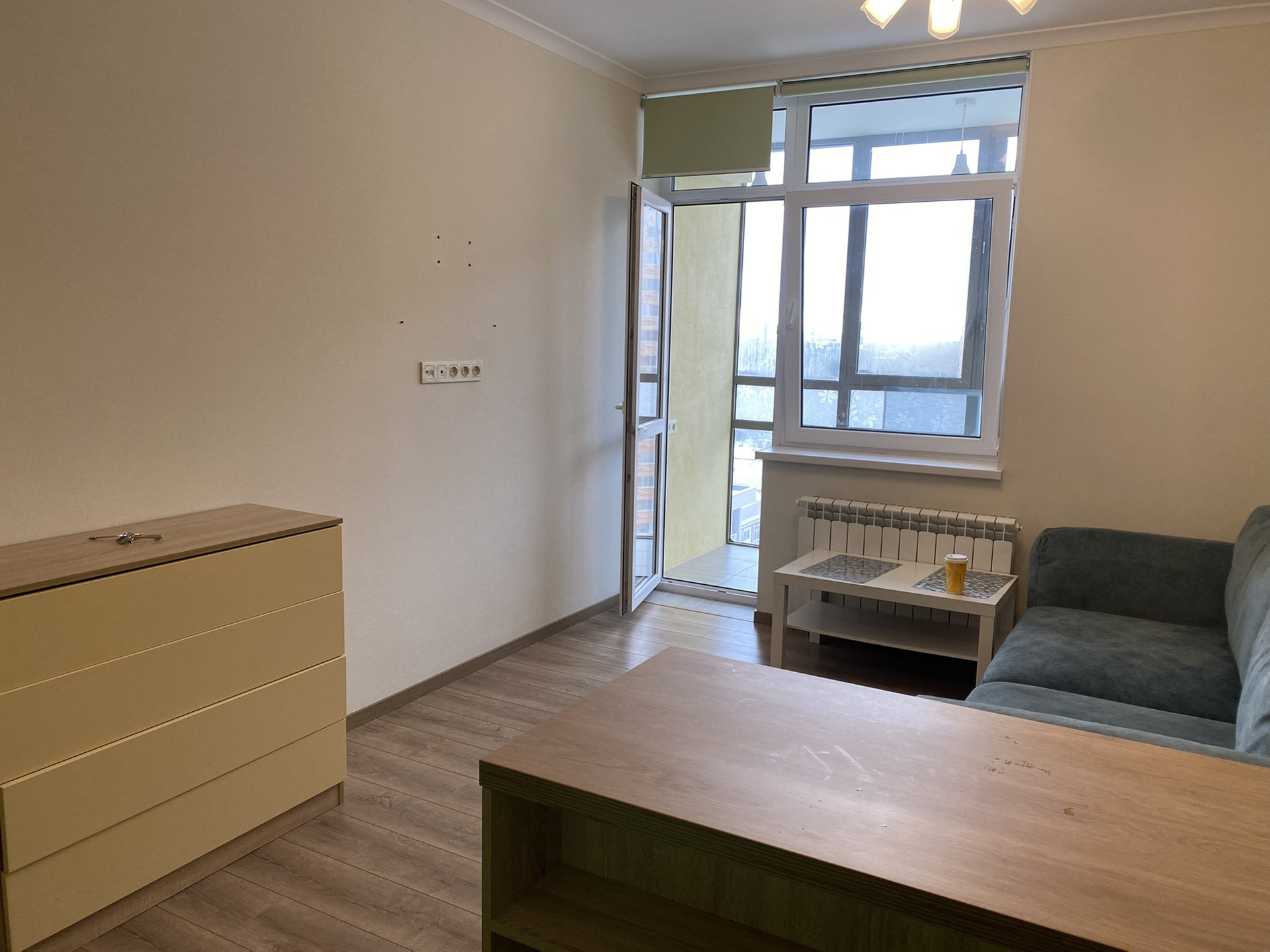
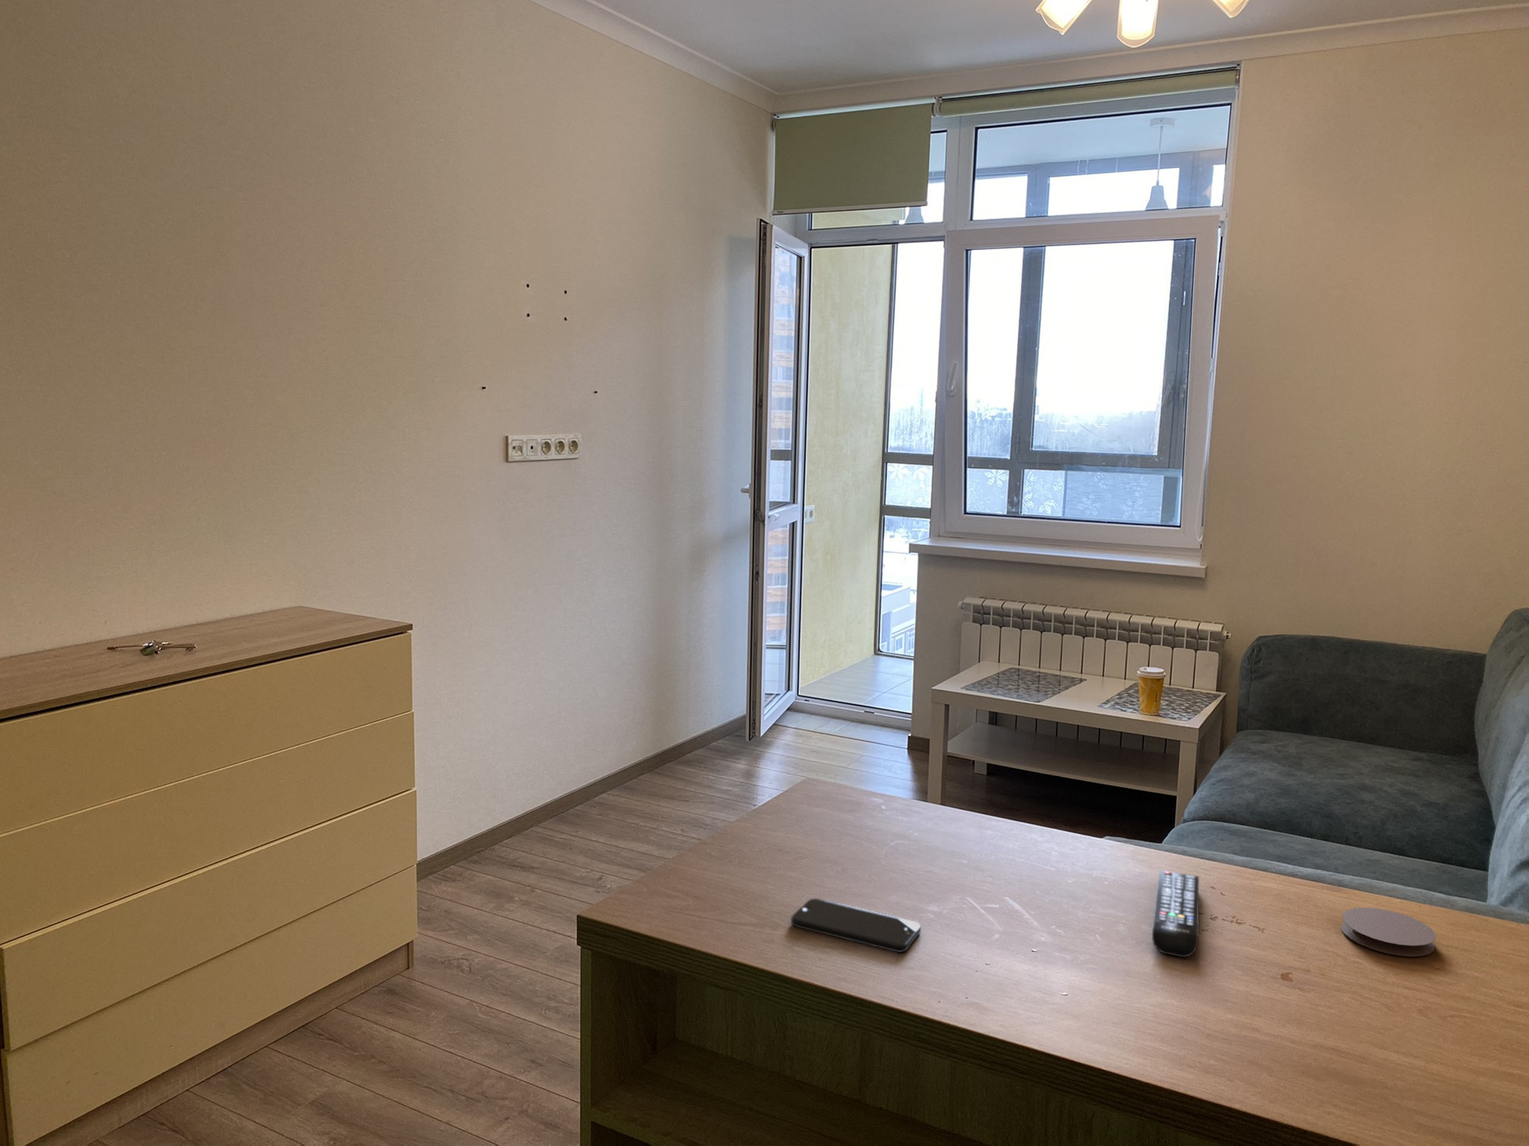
+ remote control (1176, 908)
+ smartphone (855, 923)
+ coaster (1387, 931)
